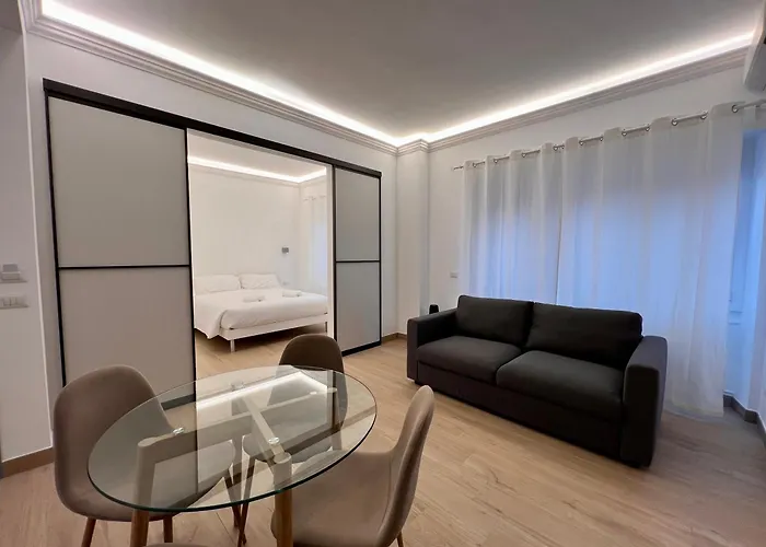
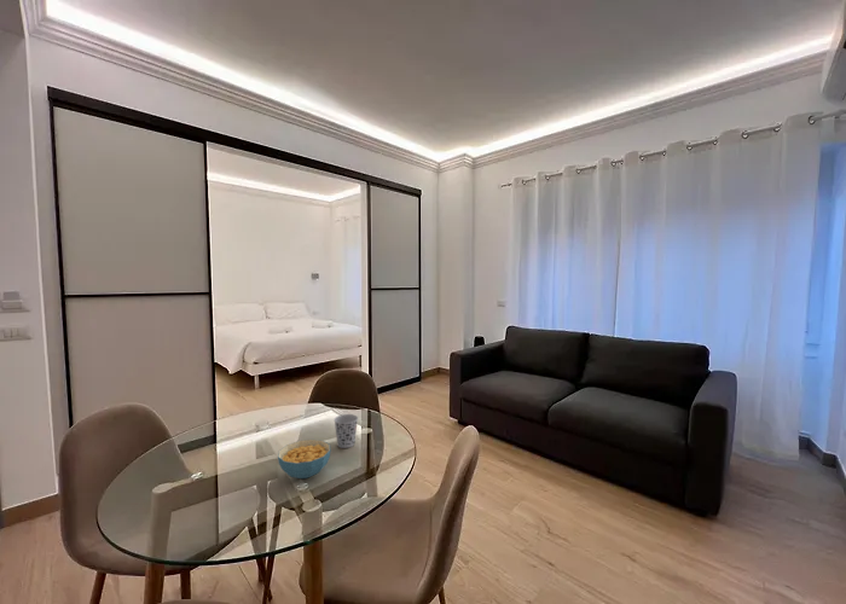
+ cereal bowl (305, 461)
+ cup (346, 431)
